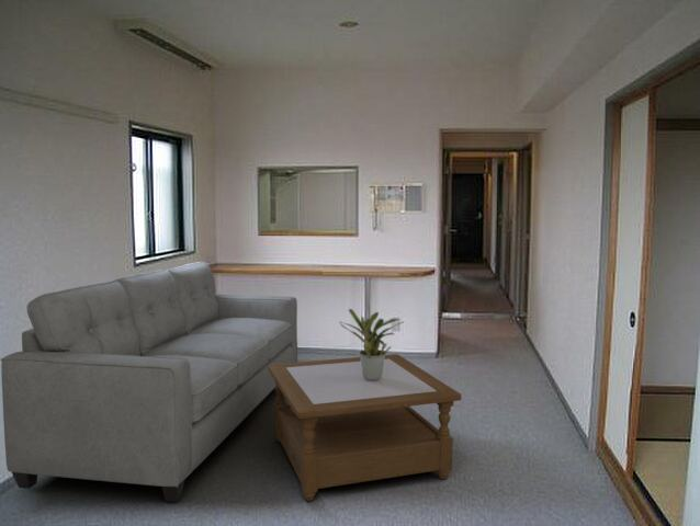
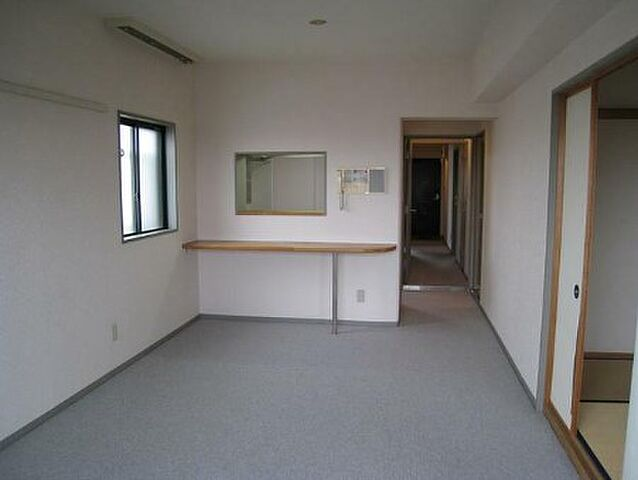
- sofa (188, 347)
- potted plant (370, 344)
- coffee table (355, 418)
